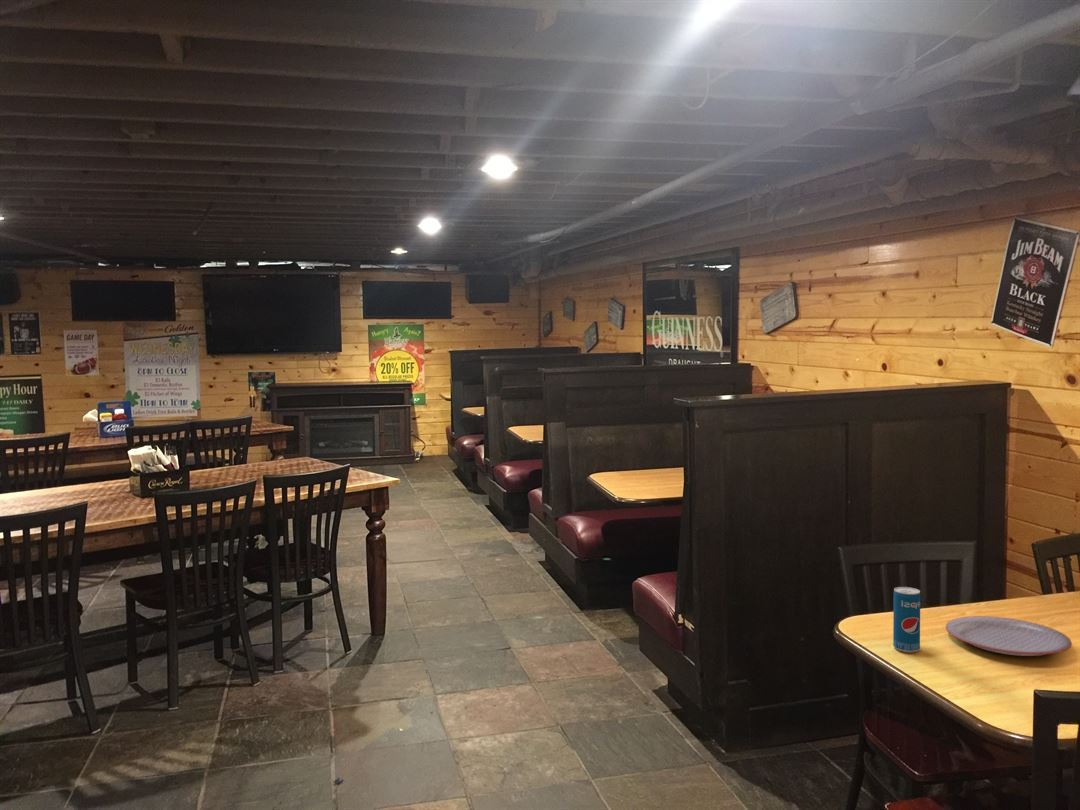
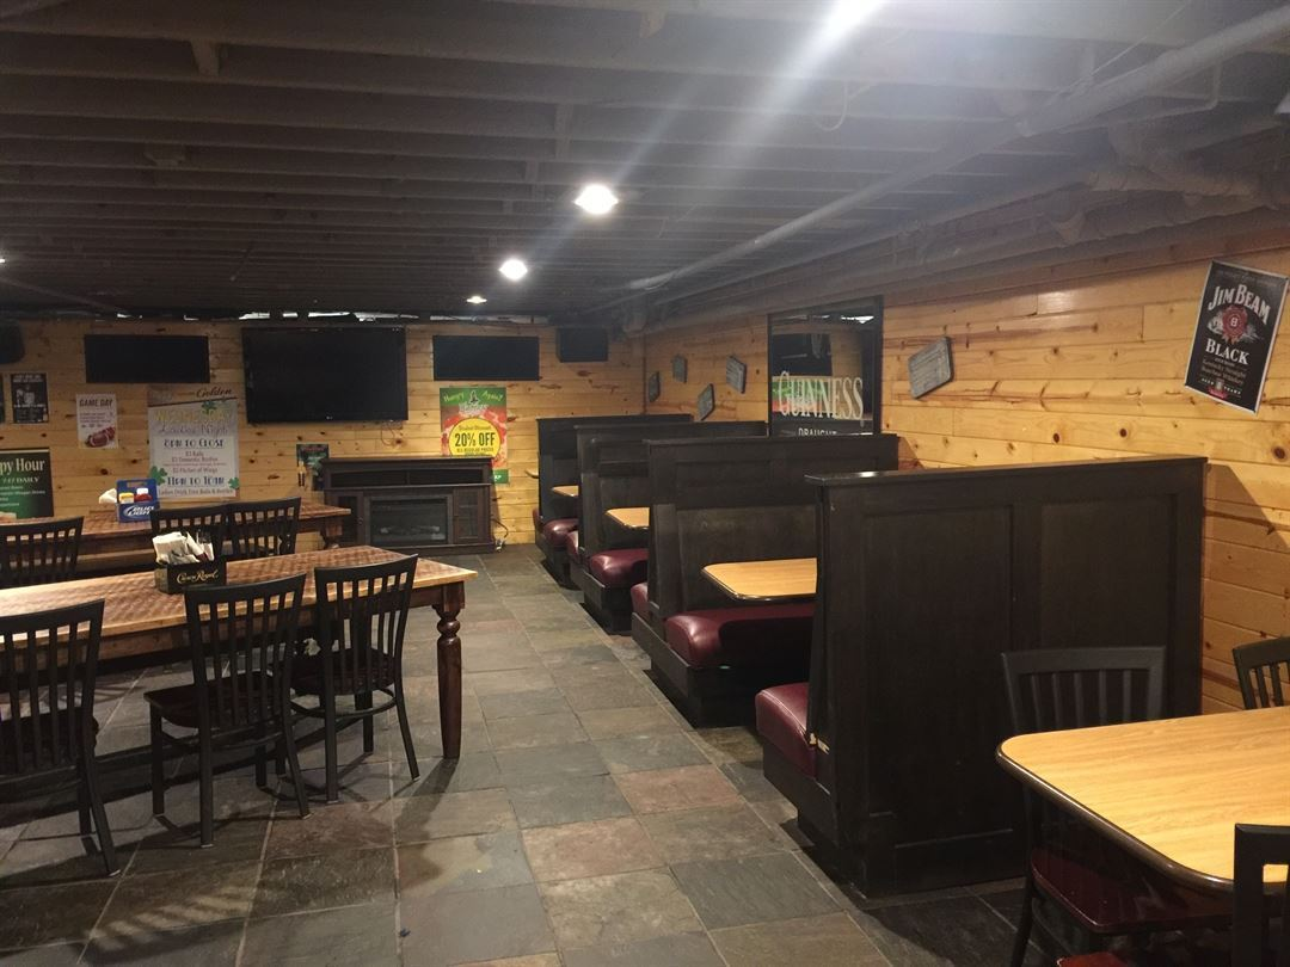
- beverage can (906, 619)
- plate (1006, 637)
